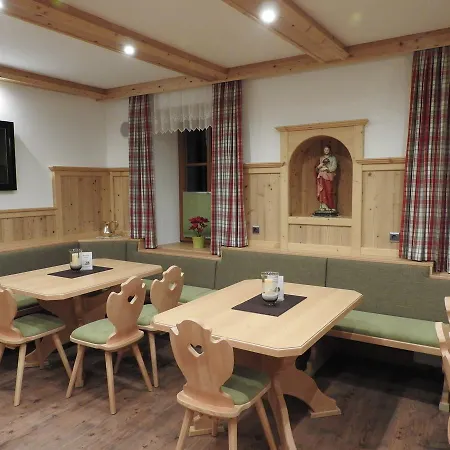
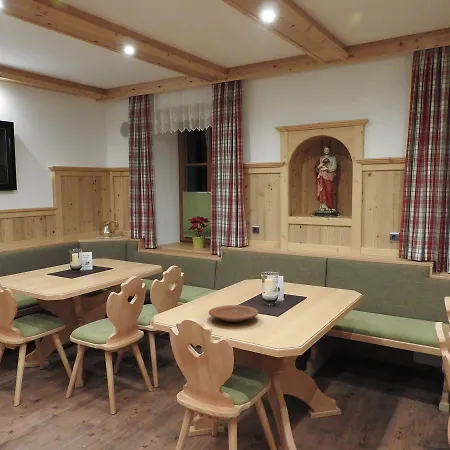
+ plate (233, 315)
